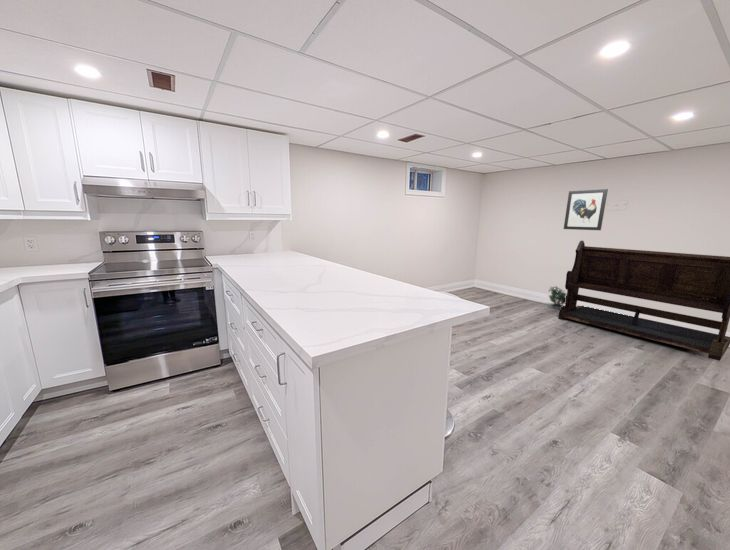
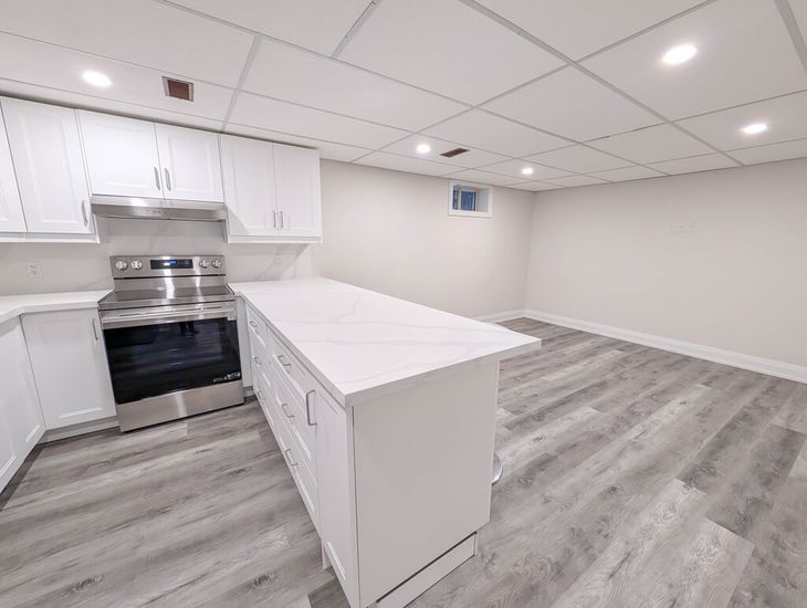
- potted plant (558, 296)
- wall art (584, 210)
- bench (642, 289)
